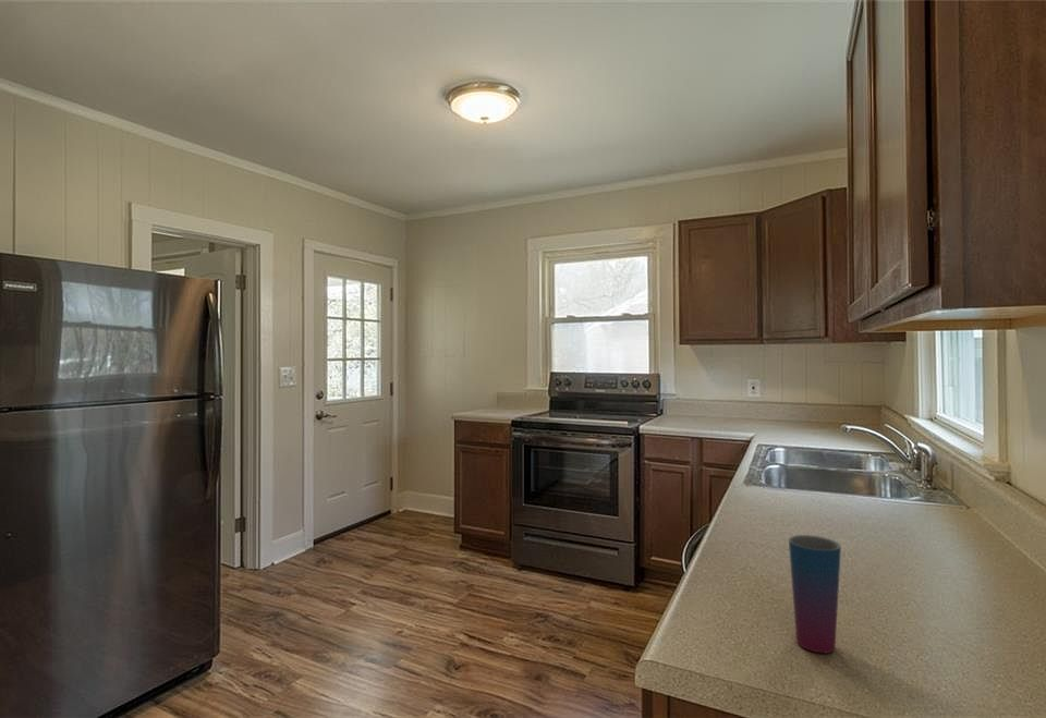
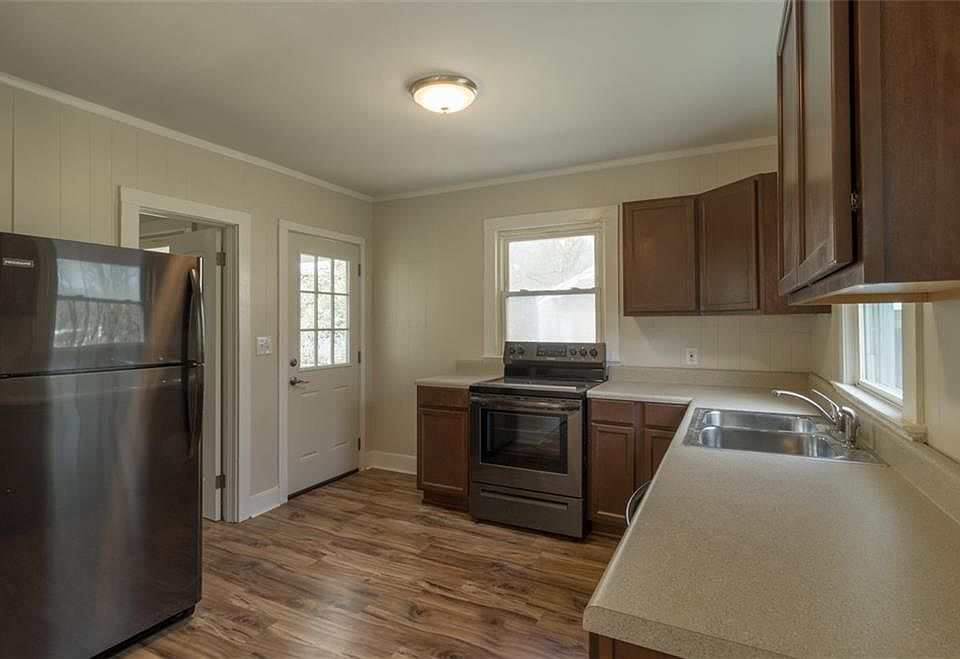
- cup (814, 593)
